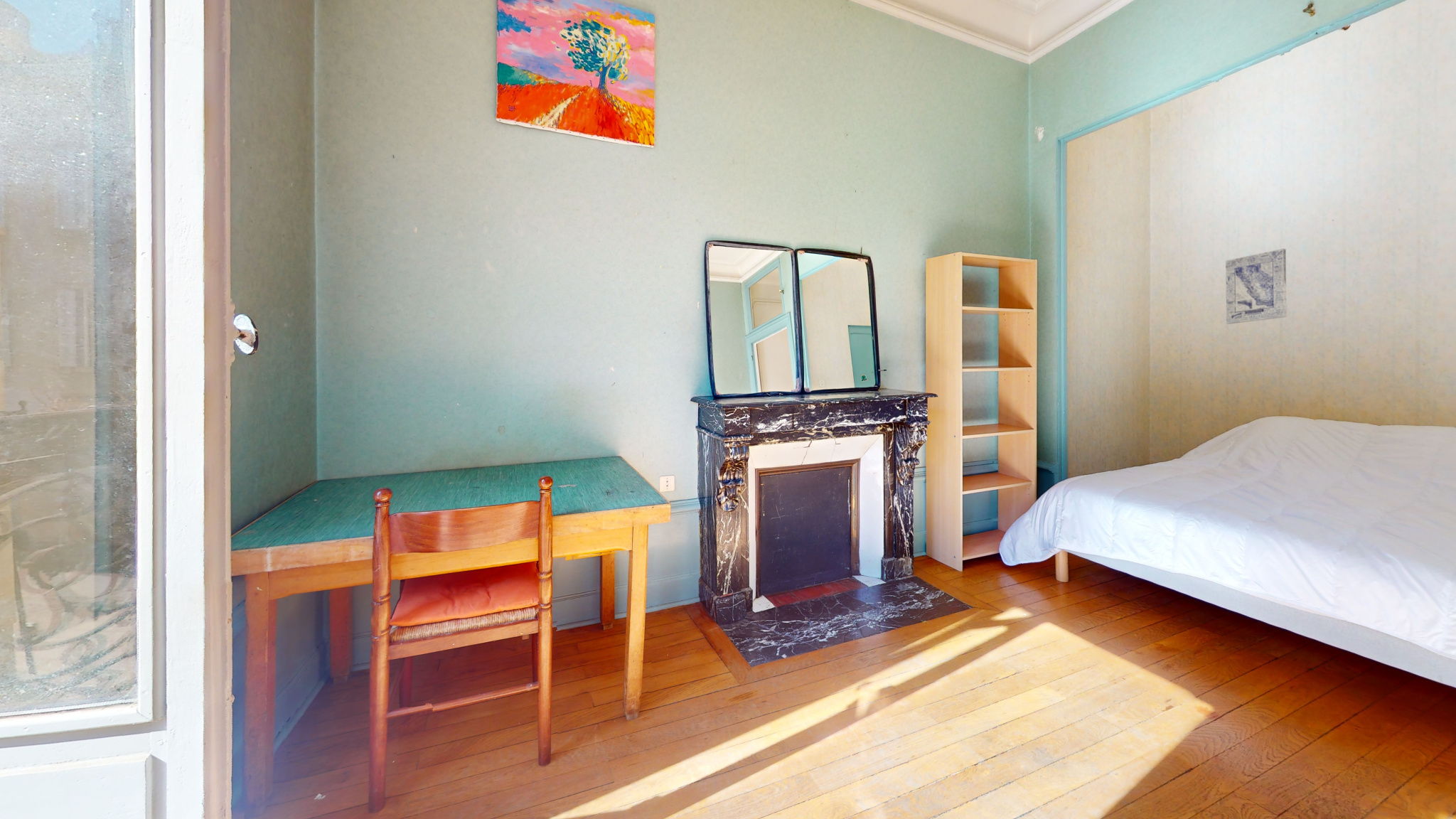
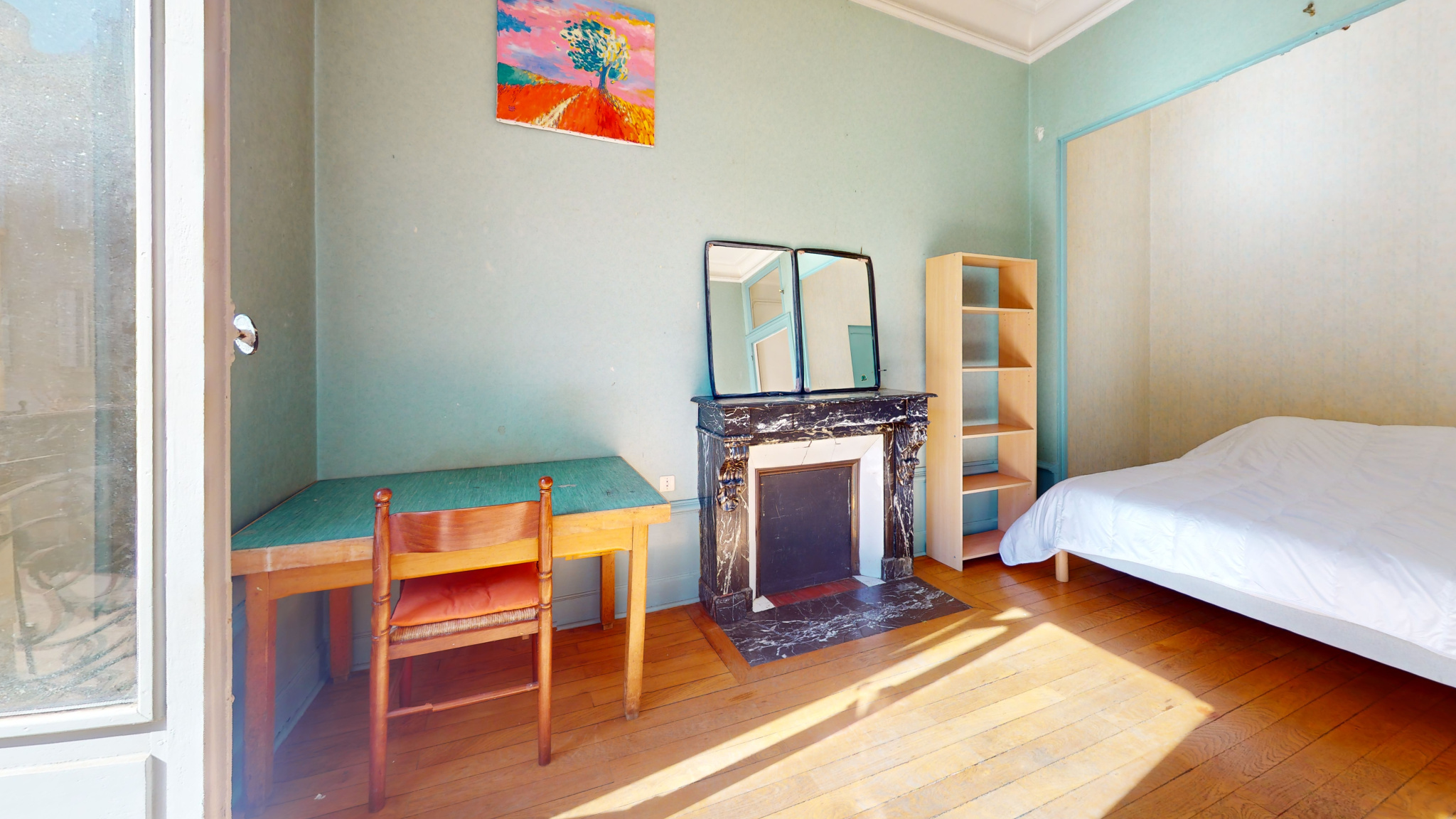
- wall art (1255, 287)
